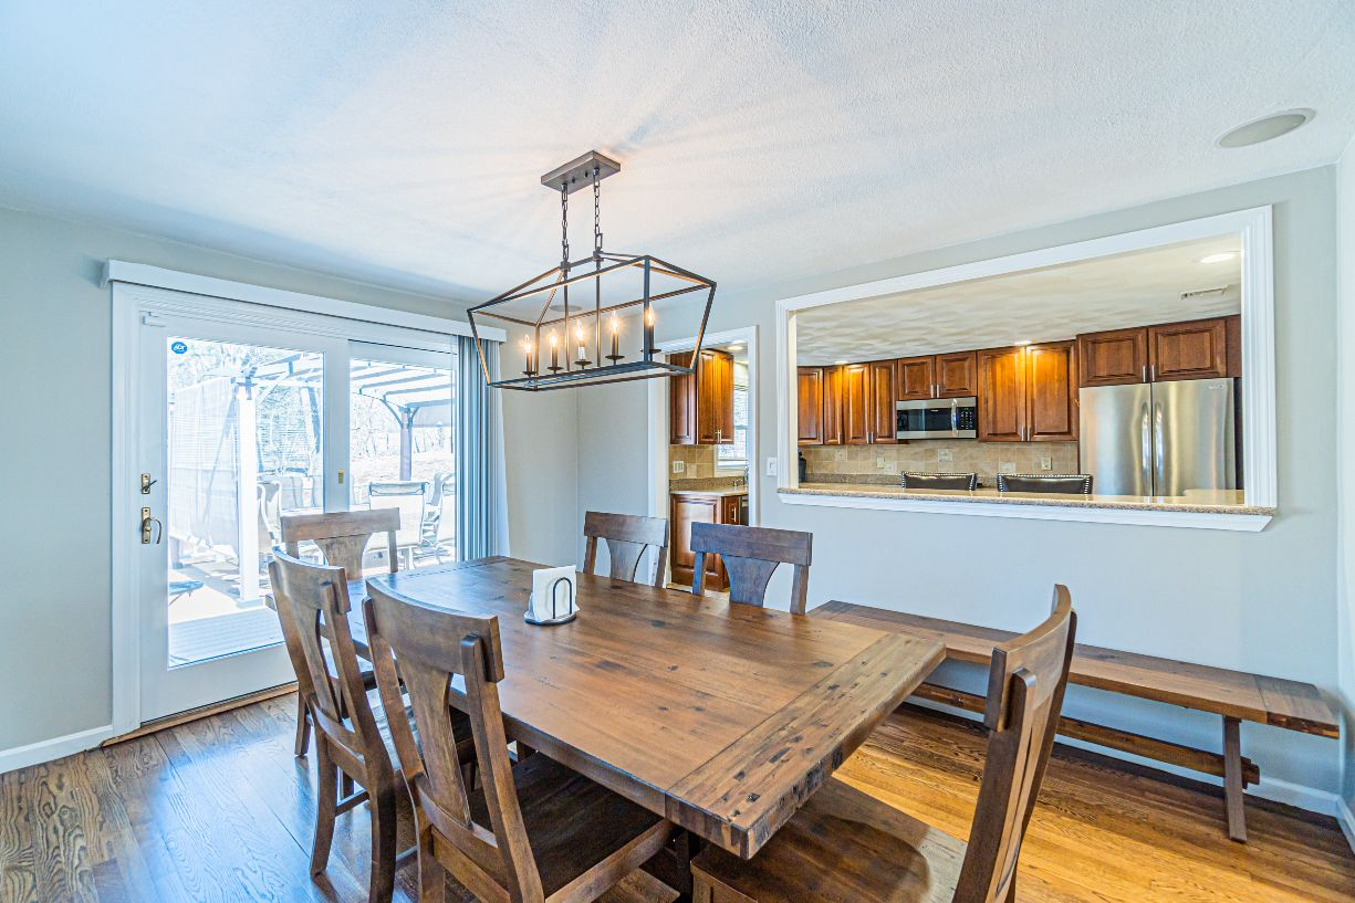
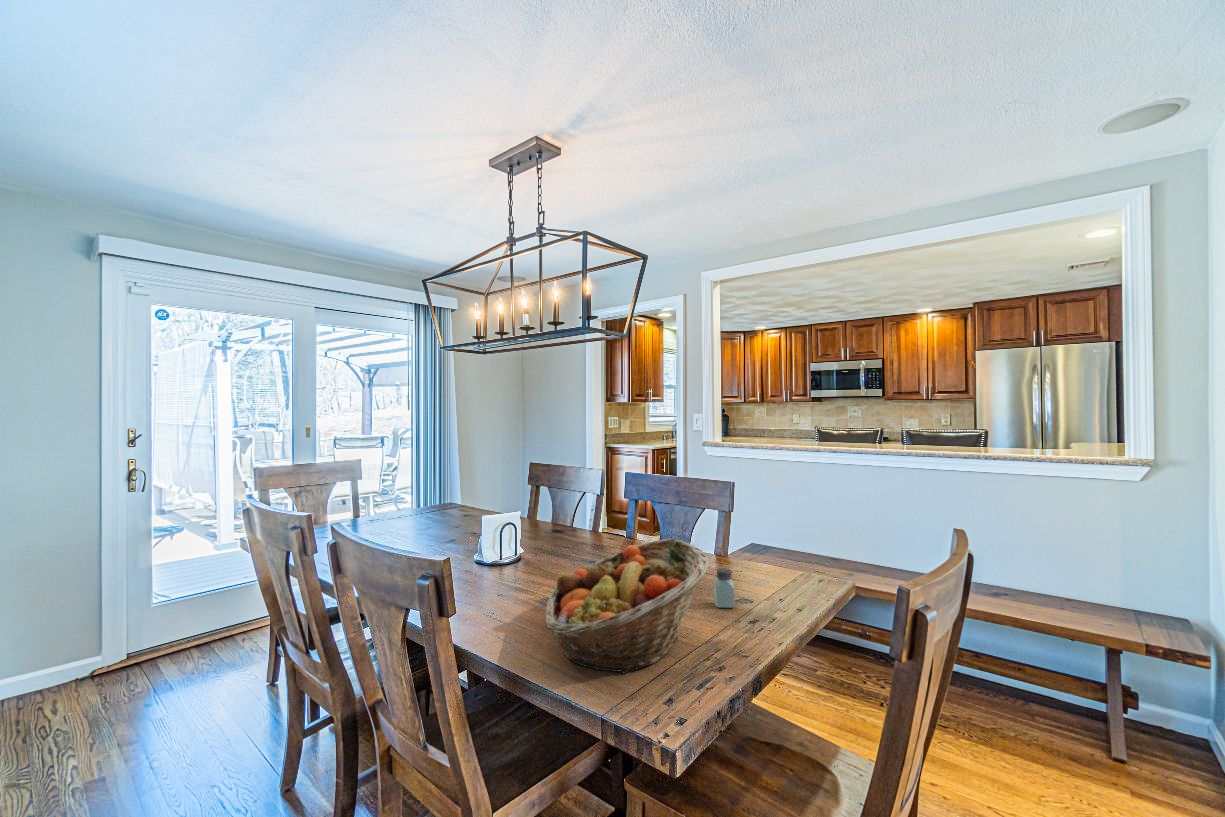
+ fruit basket (625, 595)
+ saltshaker (724, 587)
